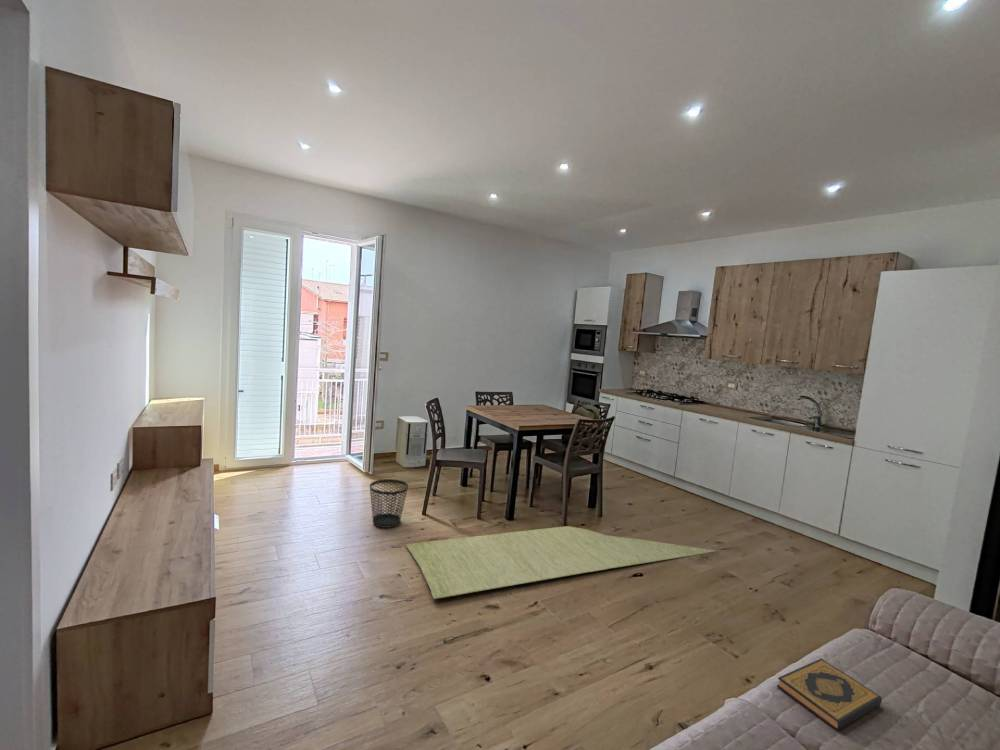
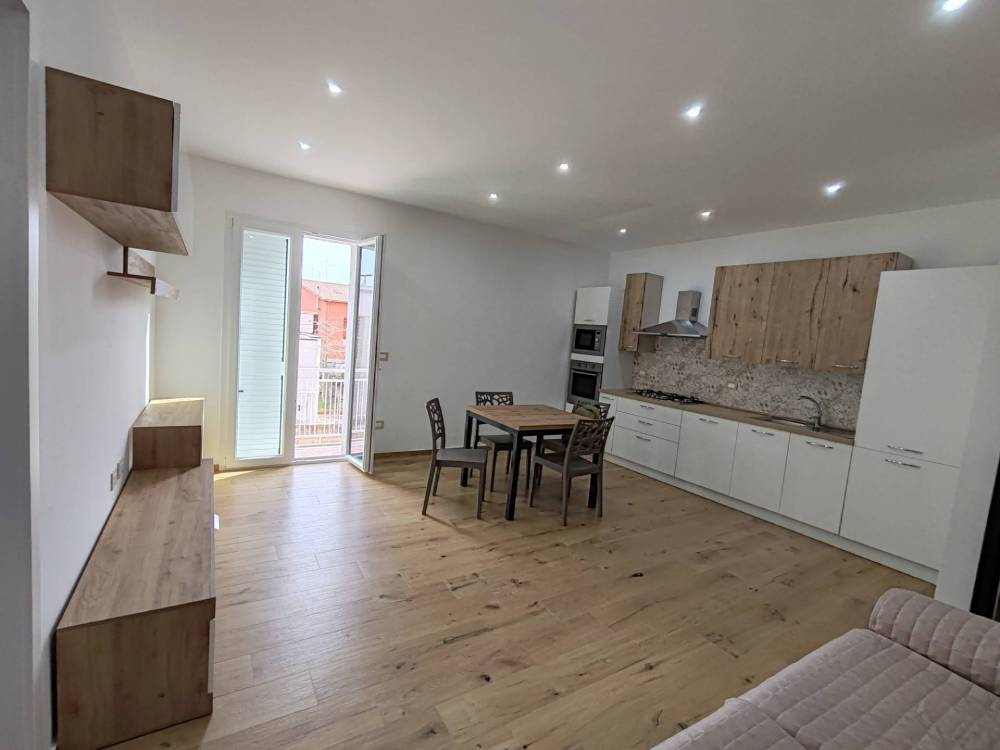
- hardback book (828, 691)
- air purifier (411, 441)
- wastebasket (387, 504)
- rug (571, 547)
